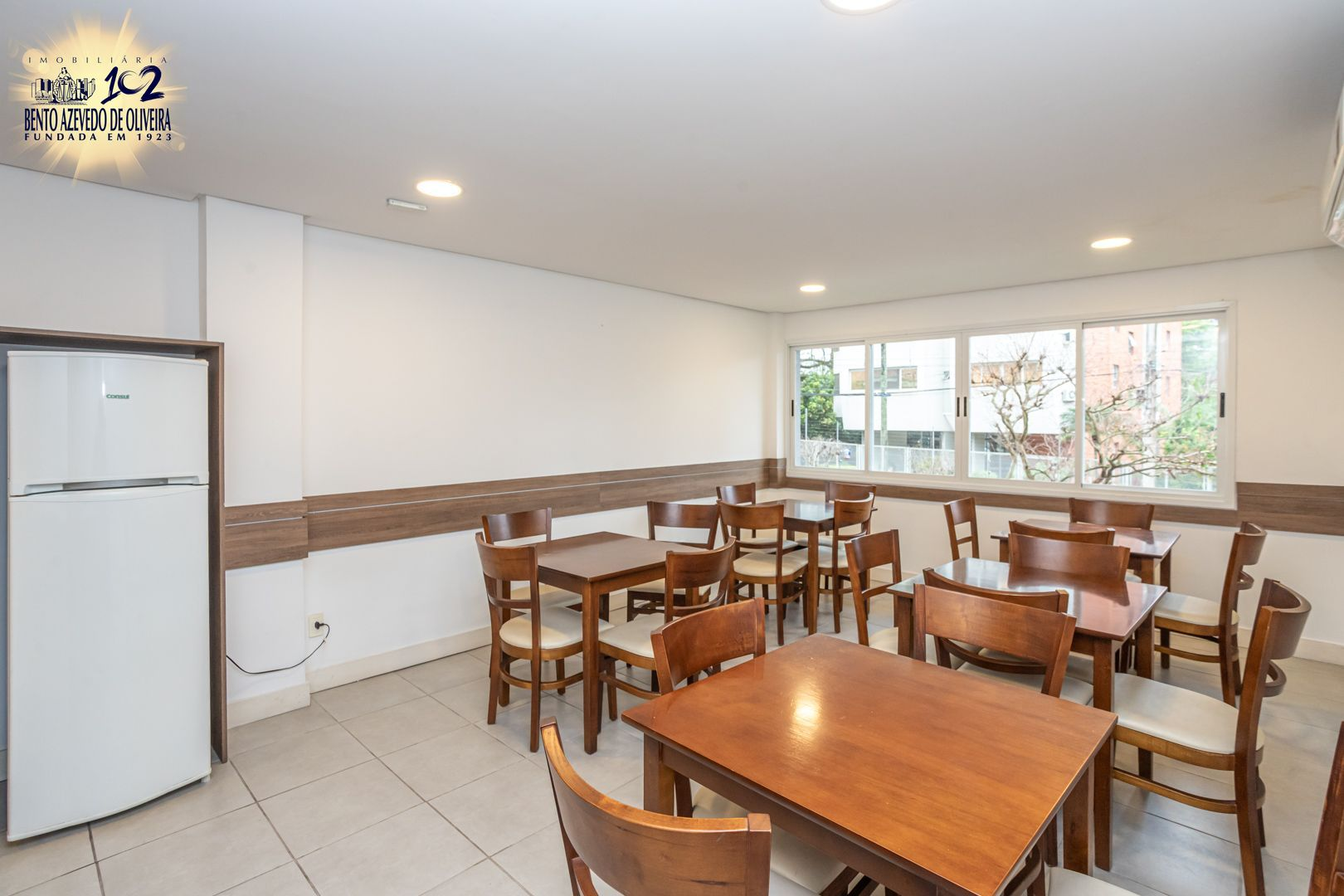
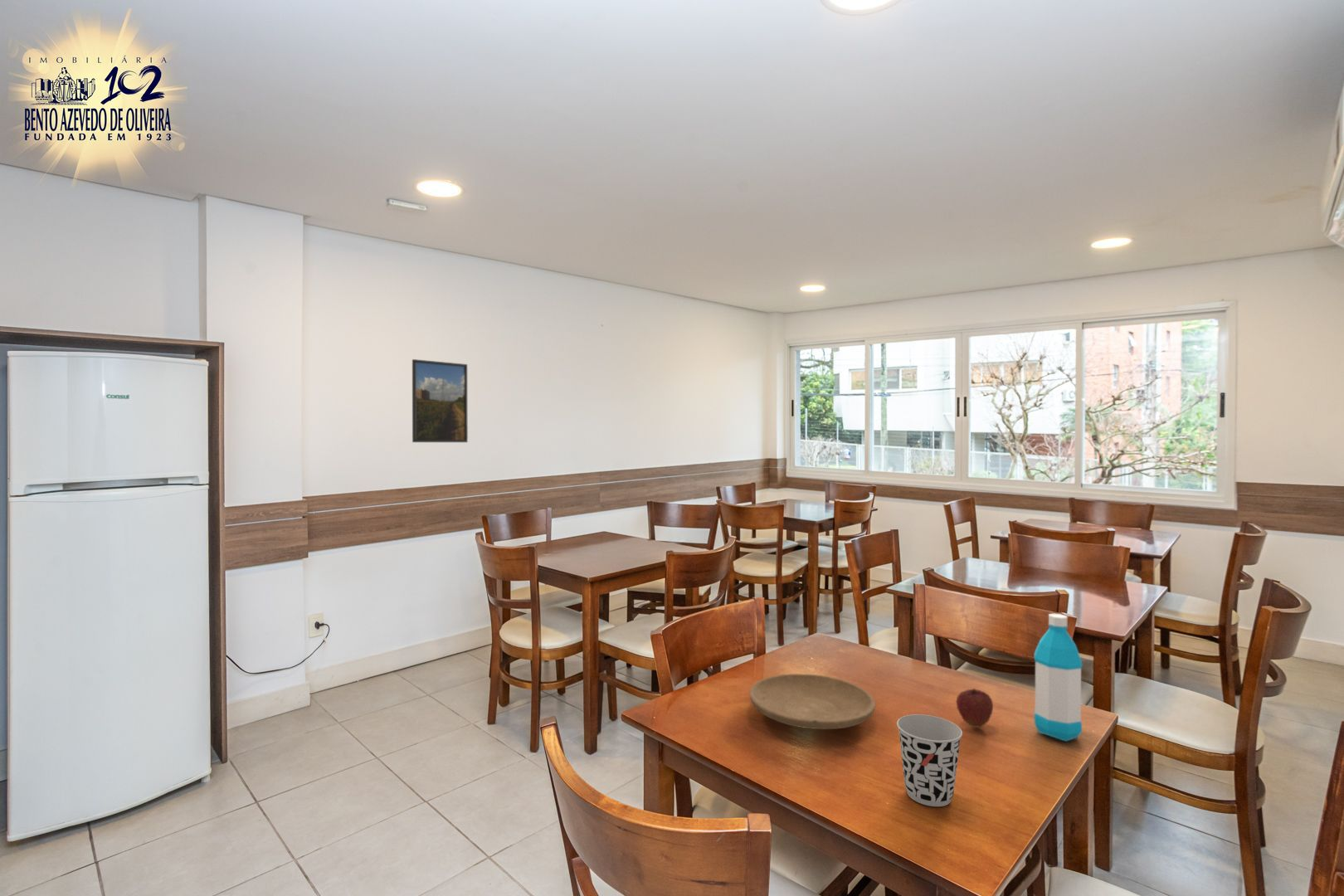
+ water bottle (1057, 674)
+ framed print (441, 402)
+ cup (928, 761)
+ plate (811, 705)
+ fruit (974, 707)
